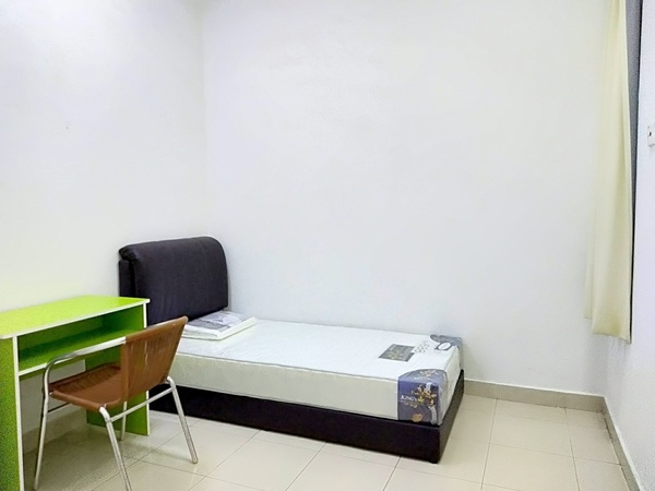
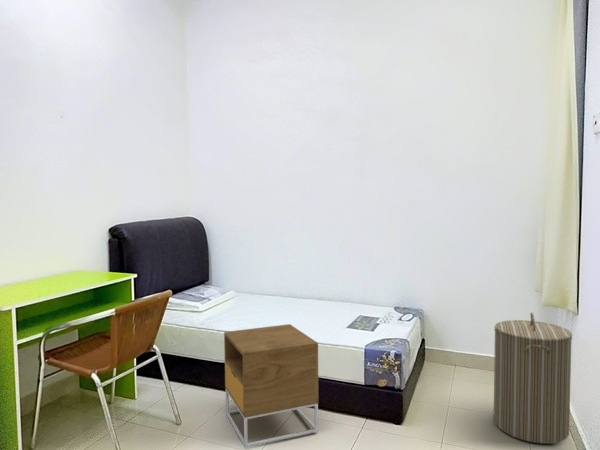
+ laundry hamper (531, 370)
+ nightstand (269, 380)
